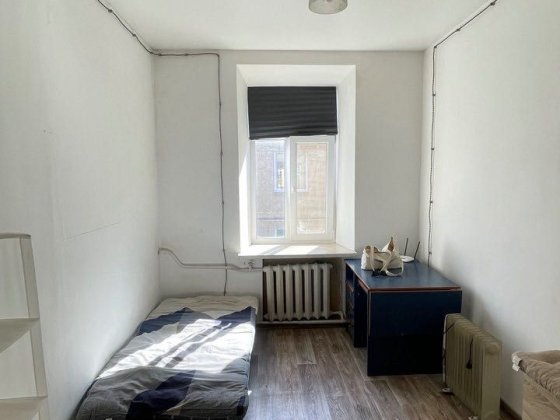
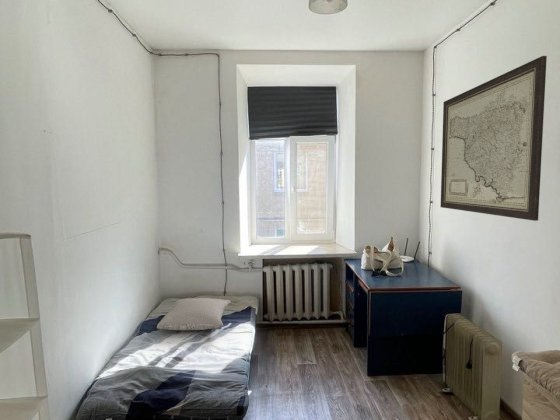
+ wall art (481, 149)
+ pillow (197, 312)
